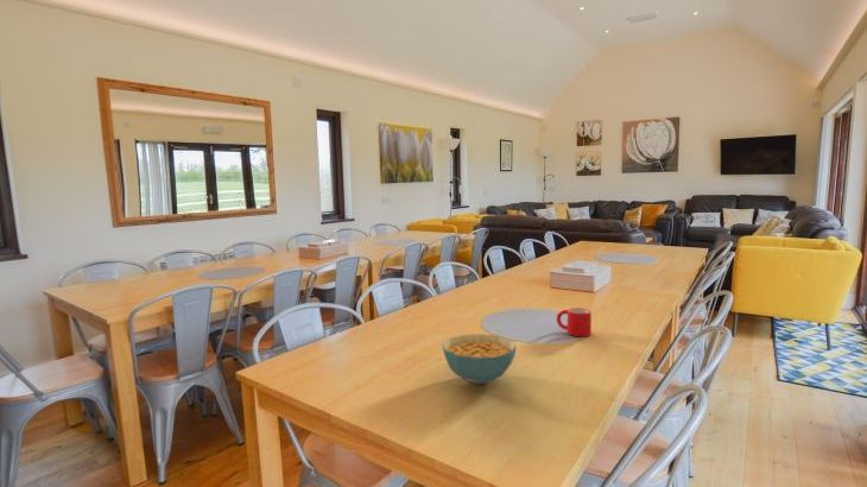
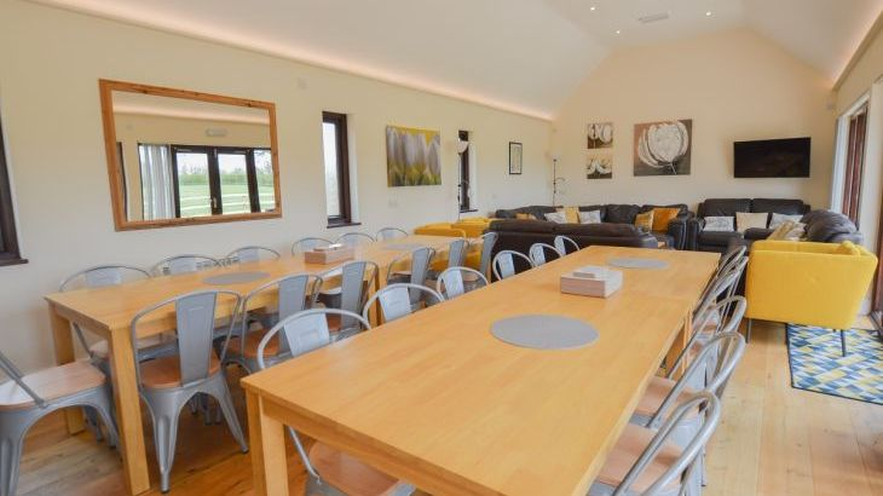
- mug (572, 321)
- cereal bowl (479, 362)
